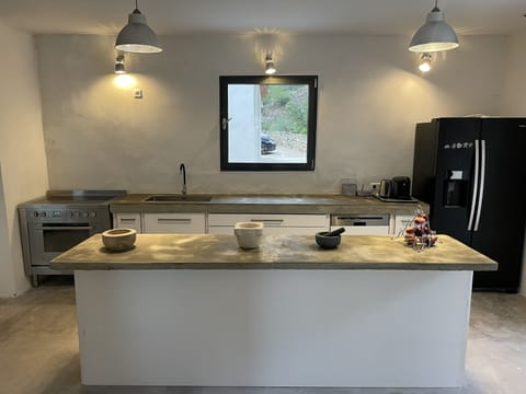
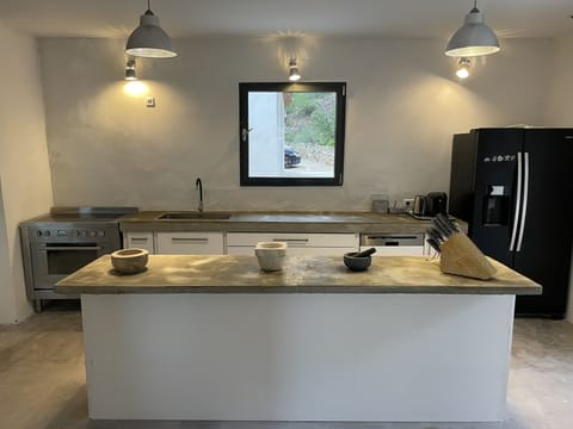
+ knife block (460, 244)
